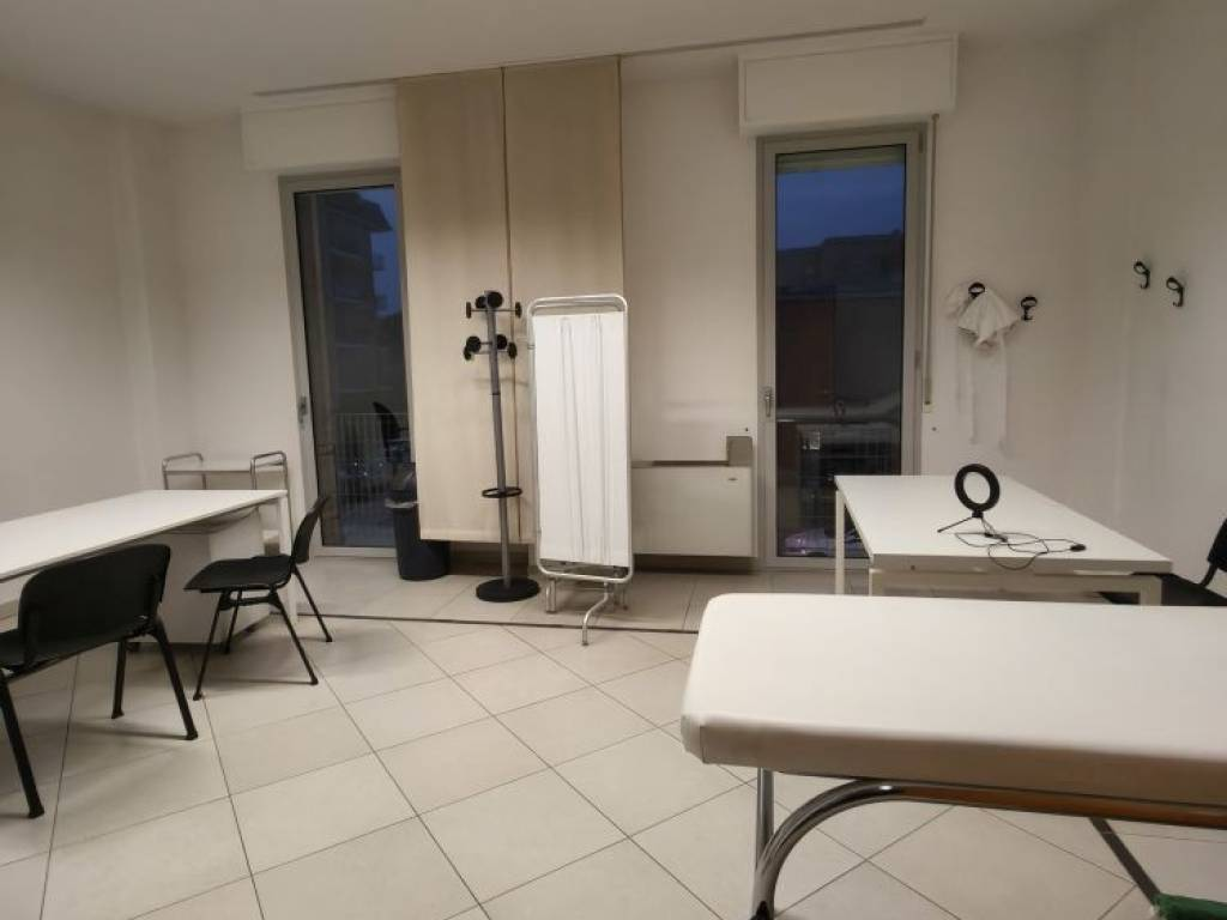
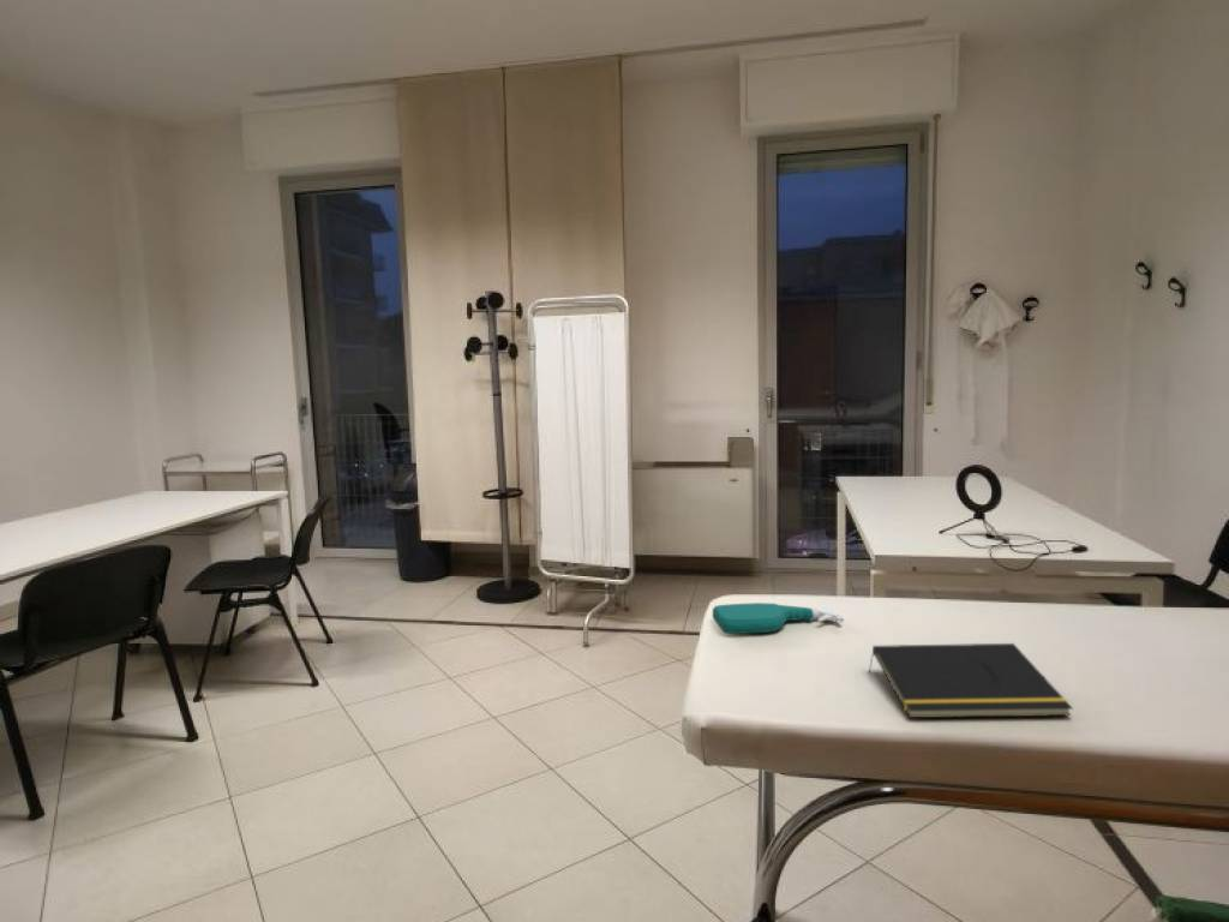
+ notepad (964, 677)
+ spray bottle (777, 615)
